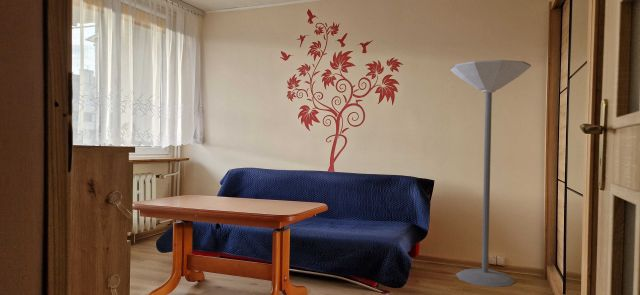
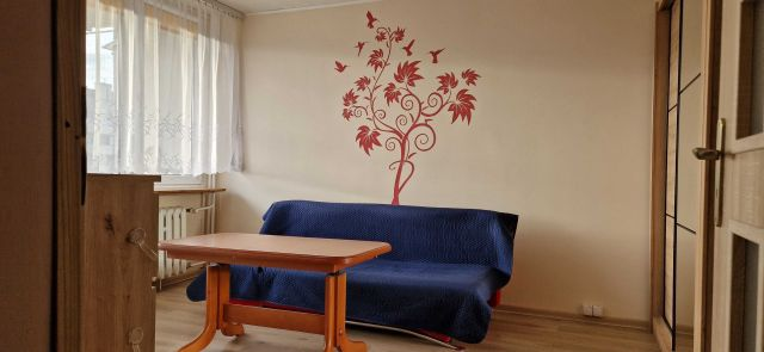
- floor lamp (487, 172)
